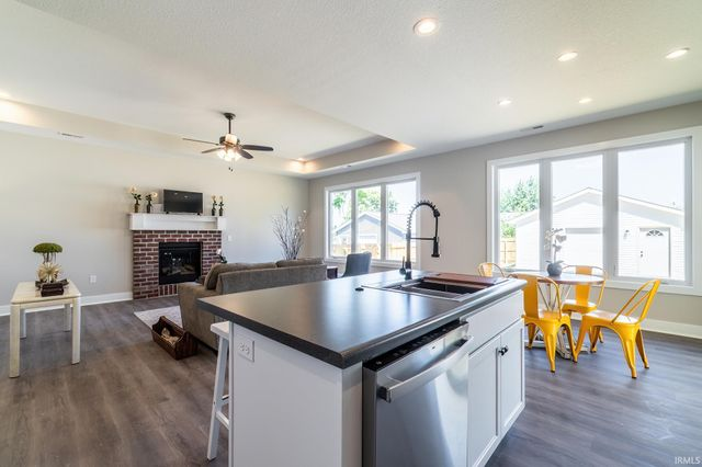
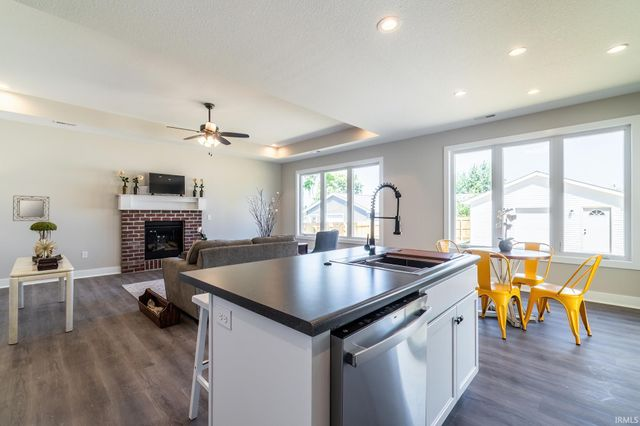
+ home mirror (31, 208)
